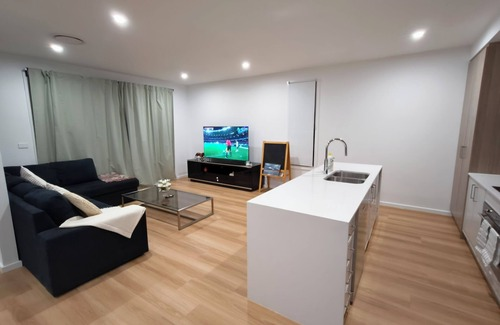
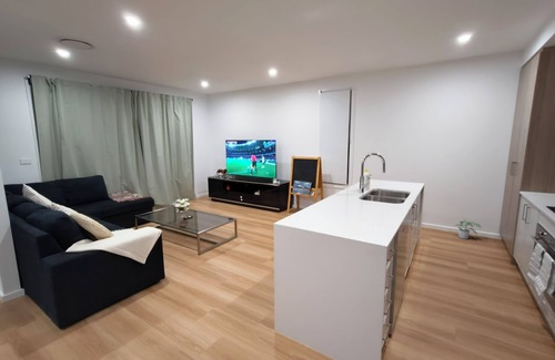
+ potted plant (466, 229)
